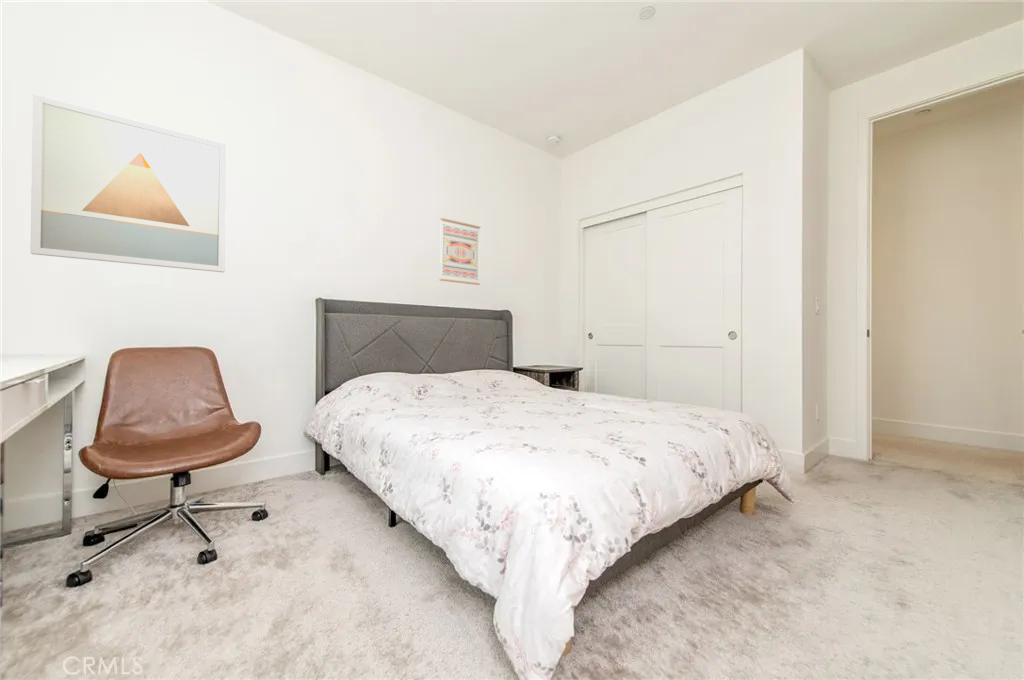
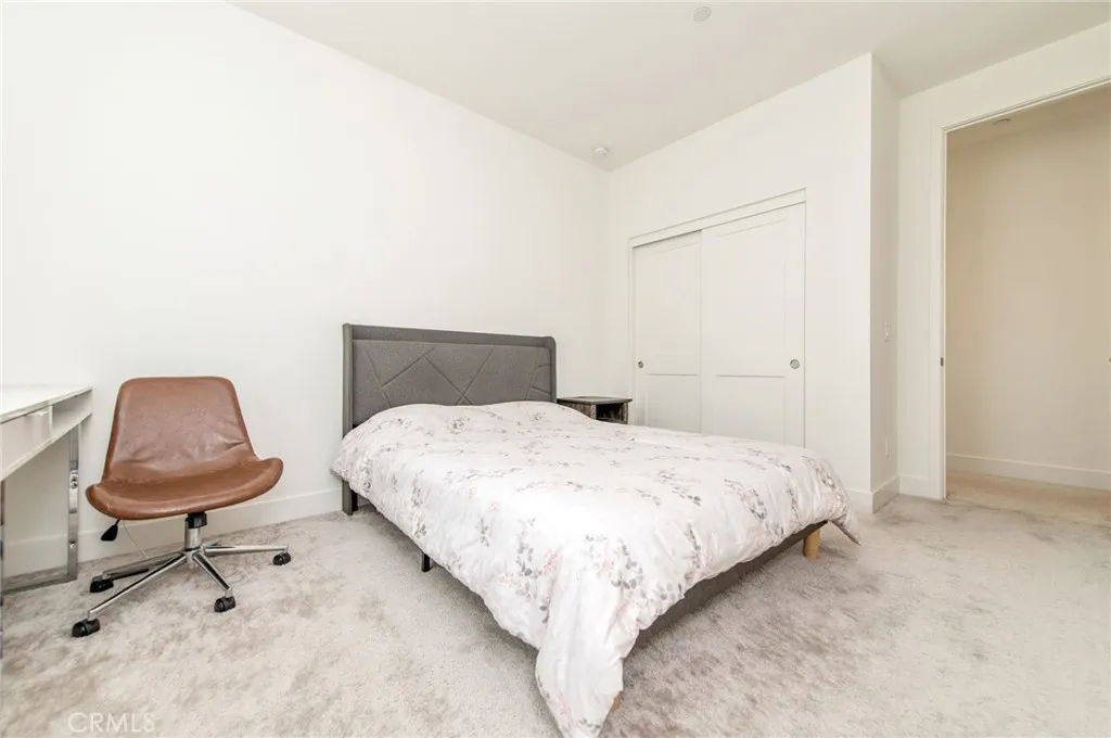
- wall art (139, 193)
- wall art (460, 252)
